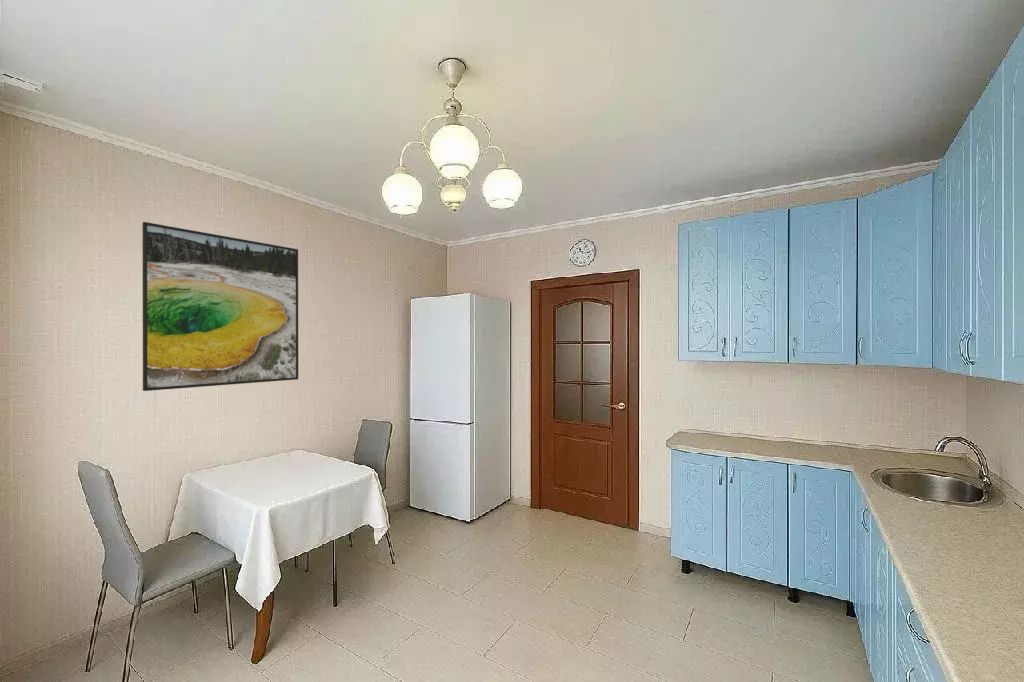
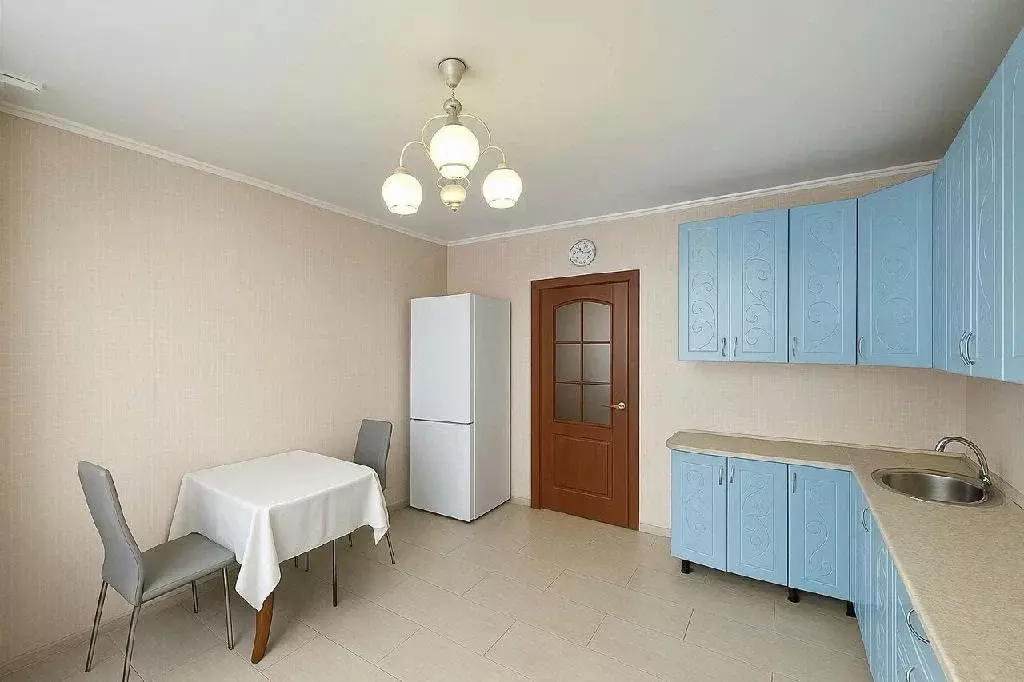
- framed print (230, 310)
